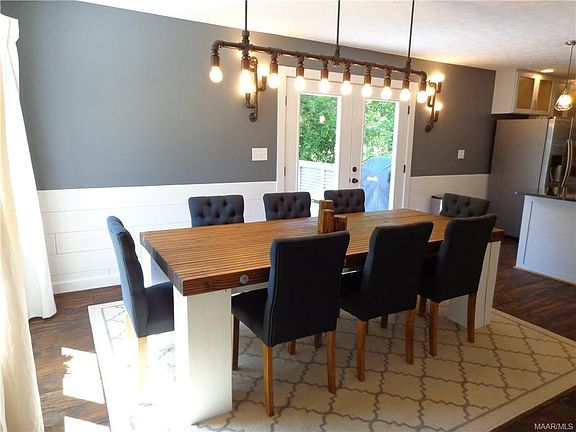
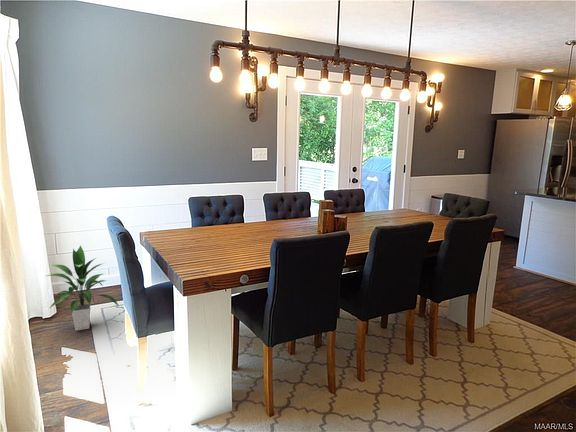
+ indoor plant (82, 289)
